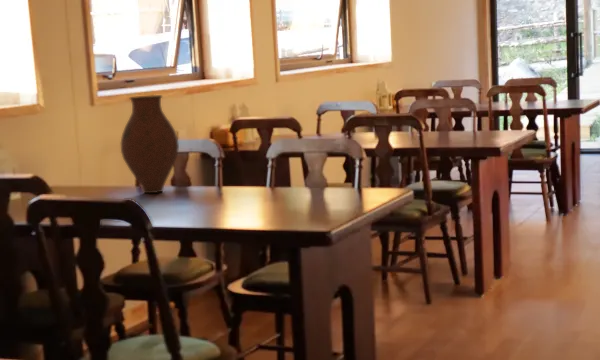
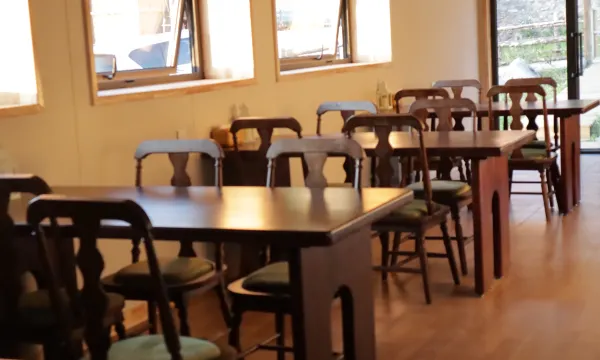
- vase (149, 144)
